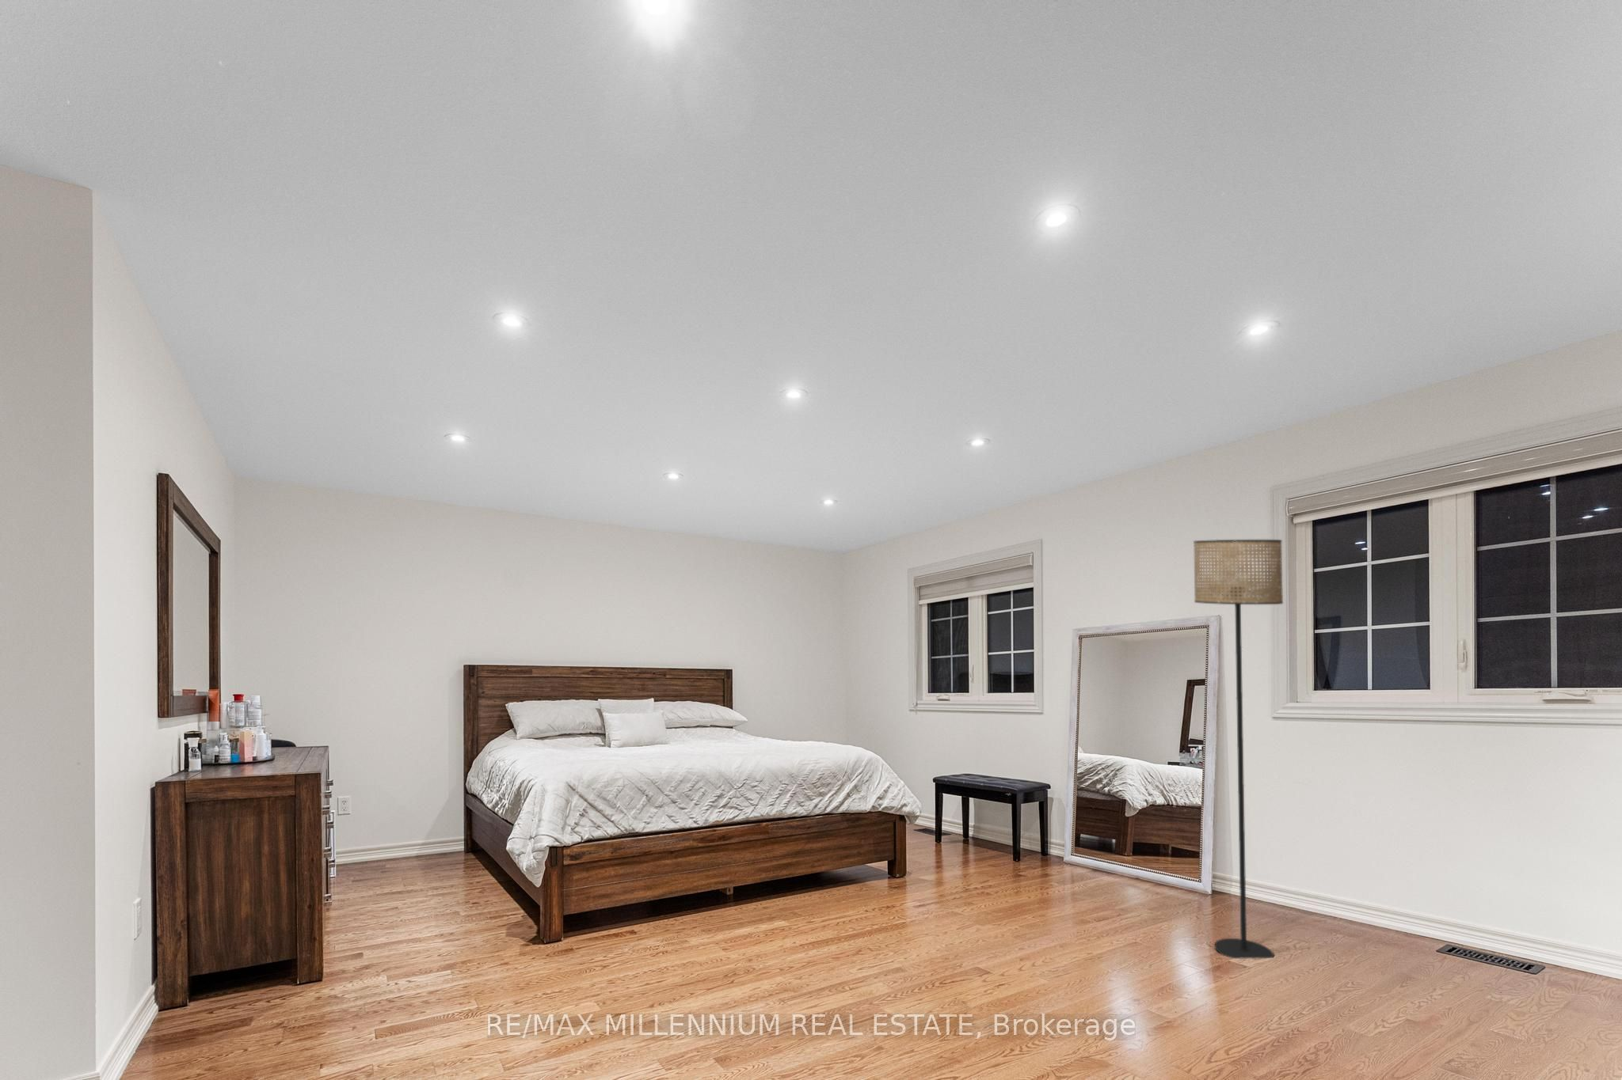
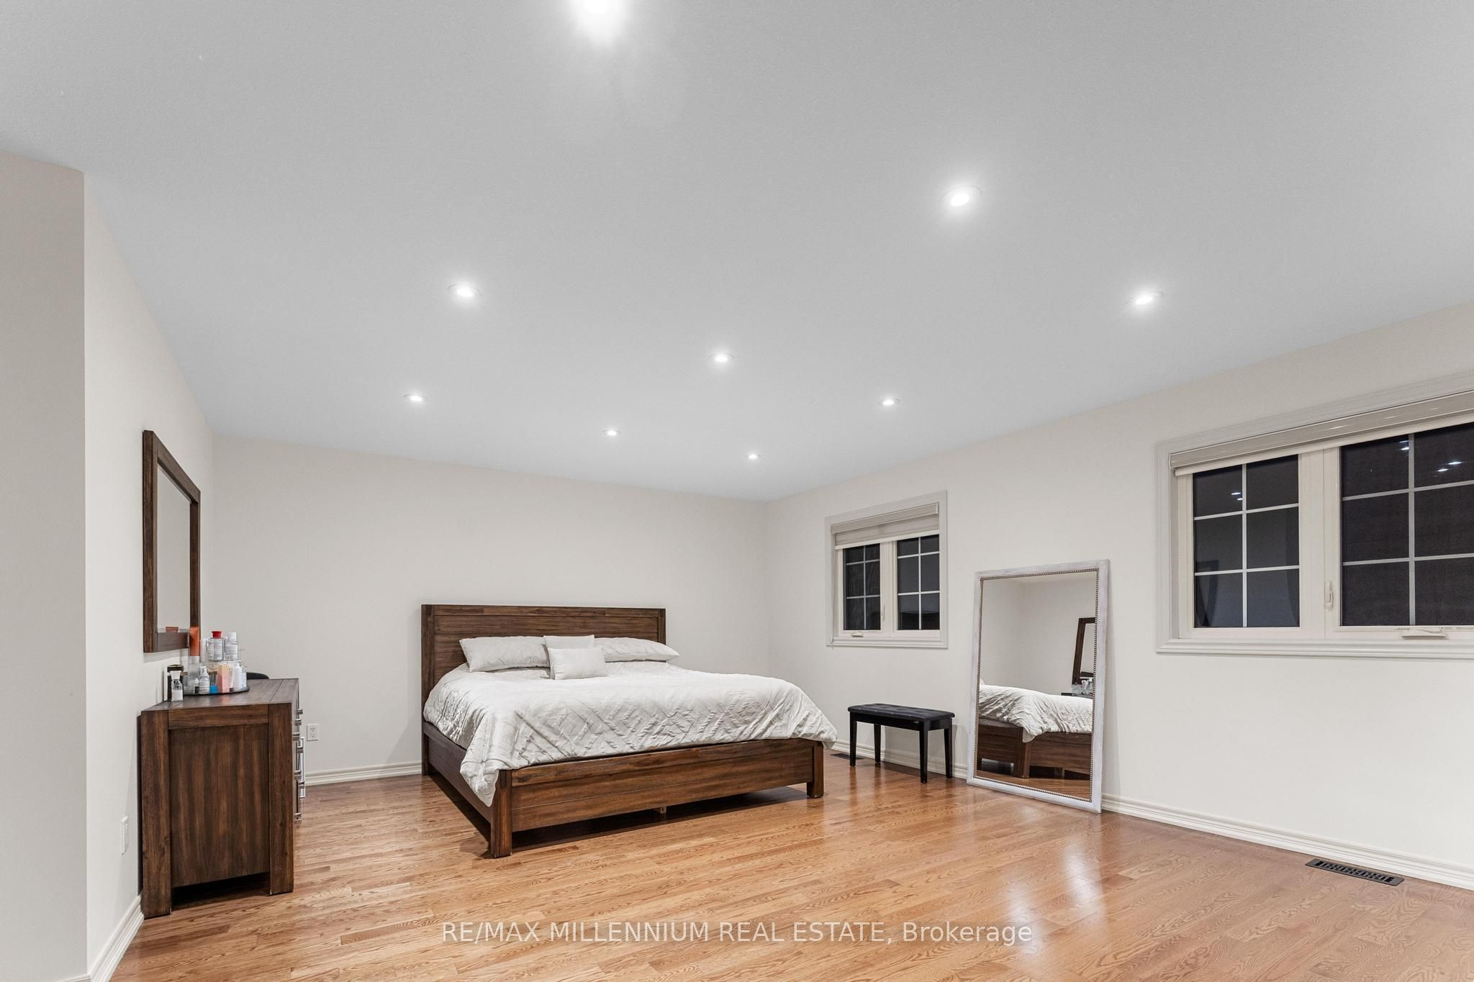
- floor lamp (1240, 745)
